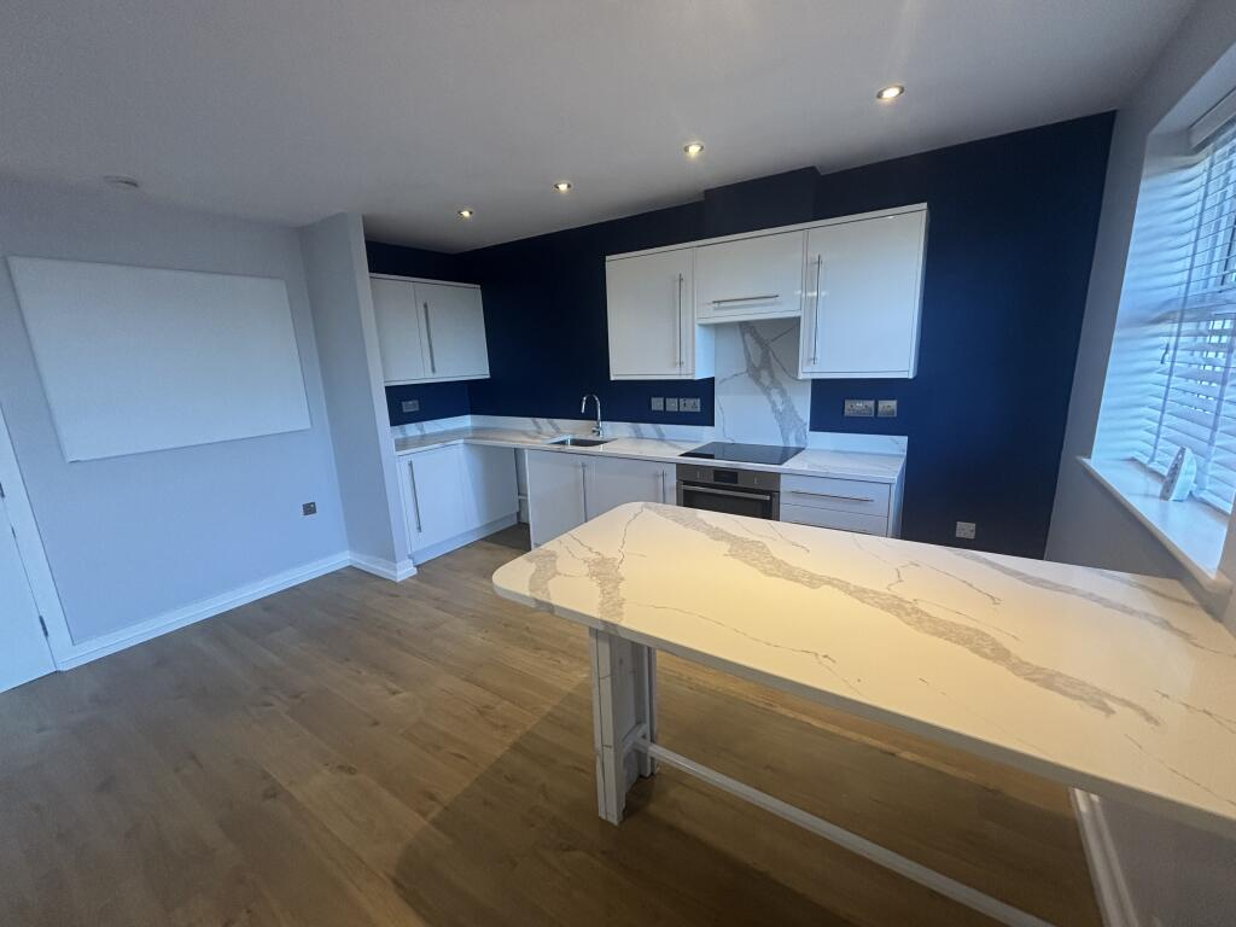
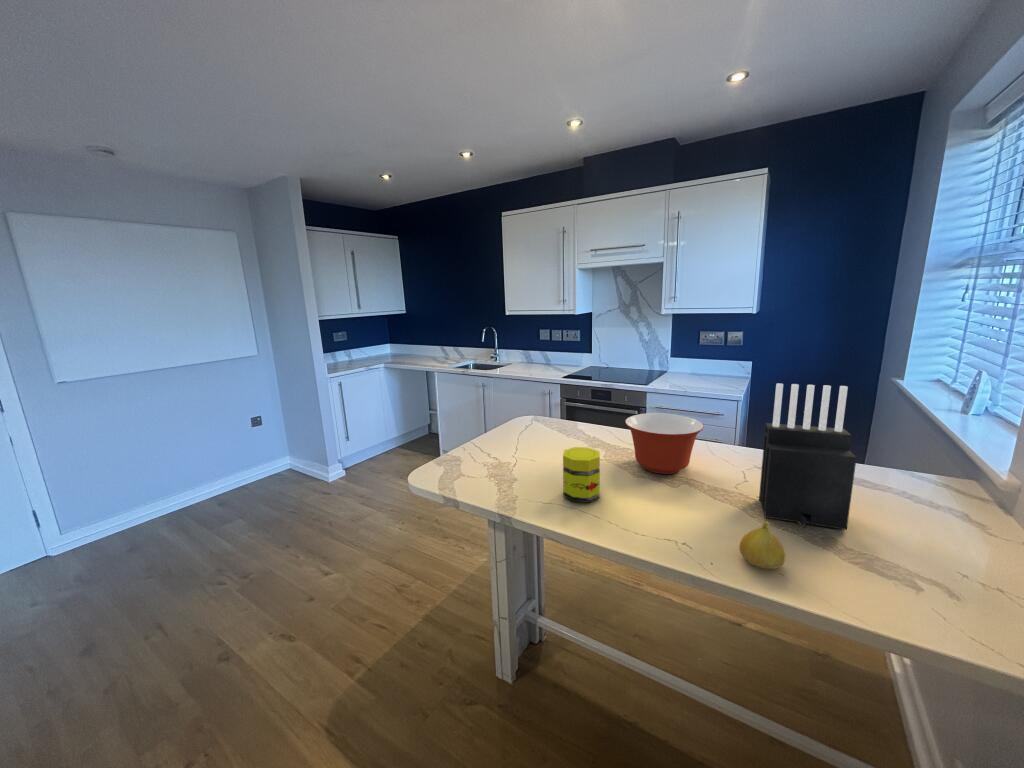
+ mixing bowl (662, 444)
+ jar (581, 474)
+ fruit (763, 543)
+ knife block (807, 454)
